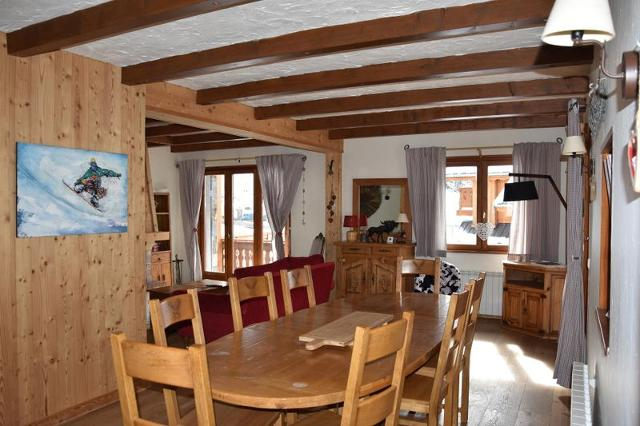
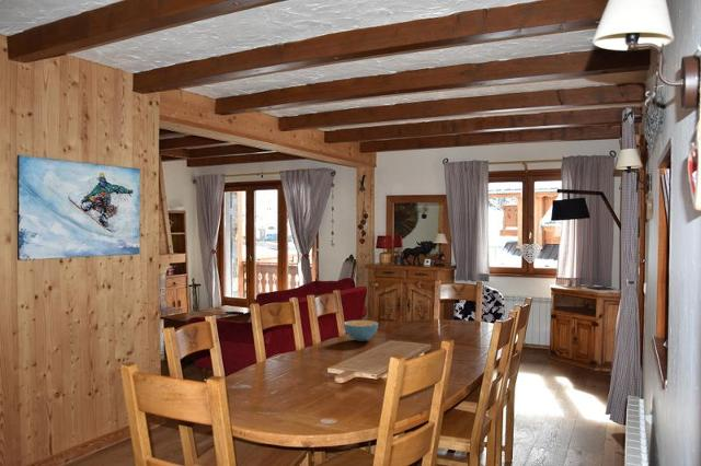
+ cereal bowl (360, 331)
